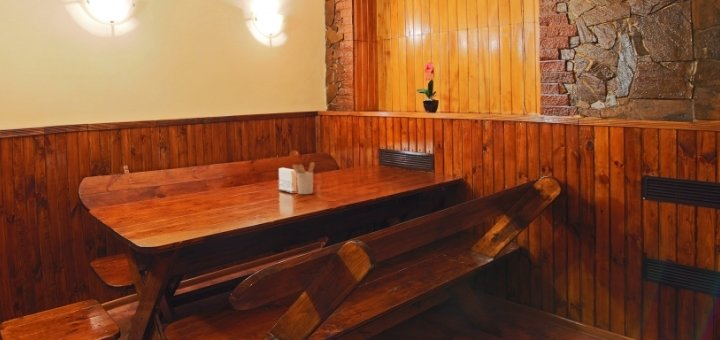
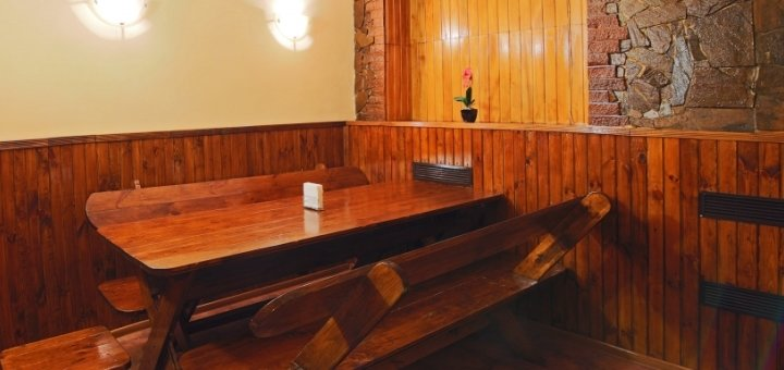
- utensil holder (302, 178)
